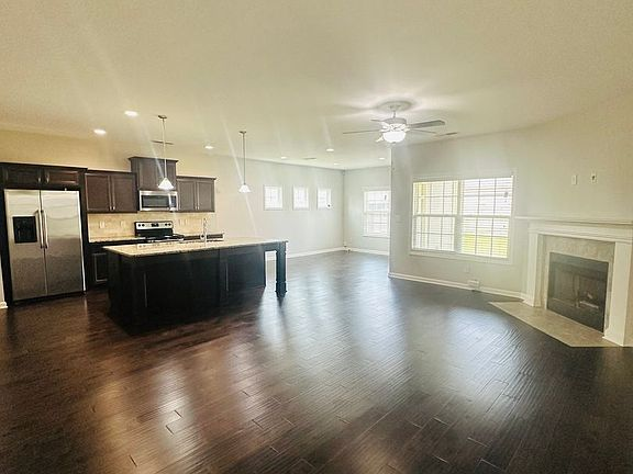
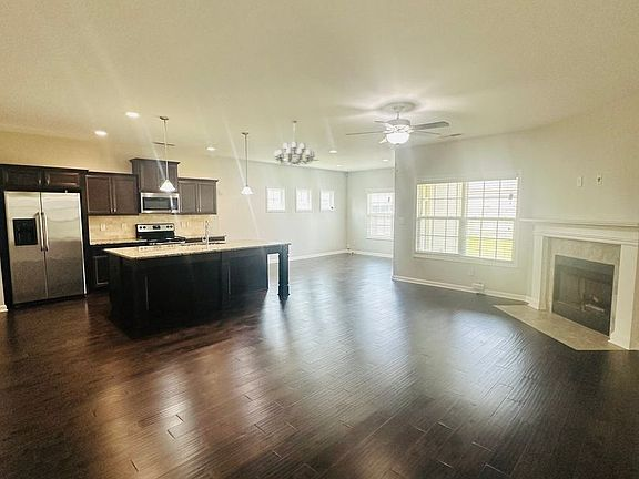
+ chandelier (294, 142)
